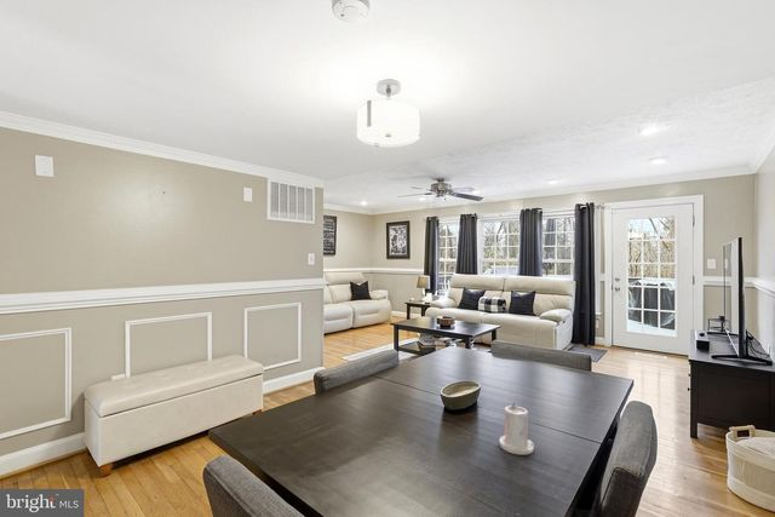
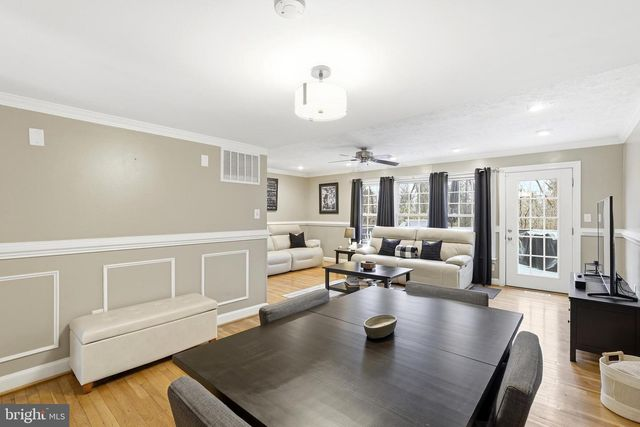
- candle (516, 425)
